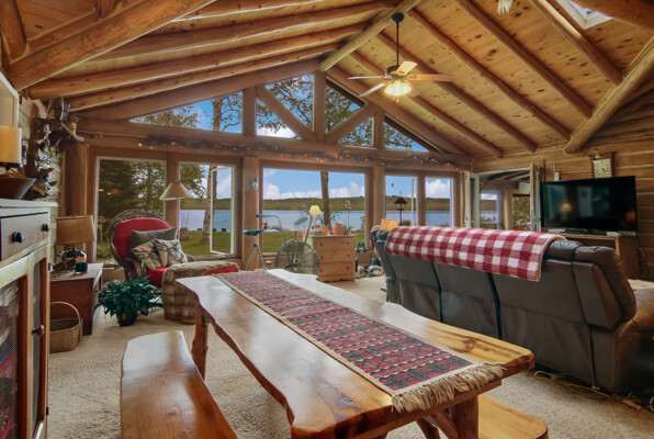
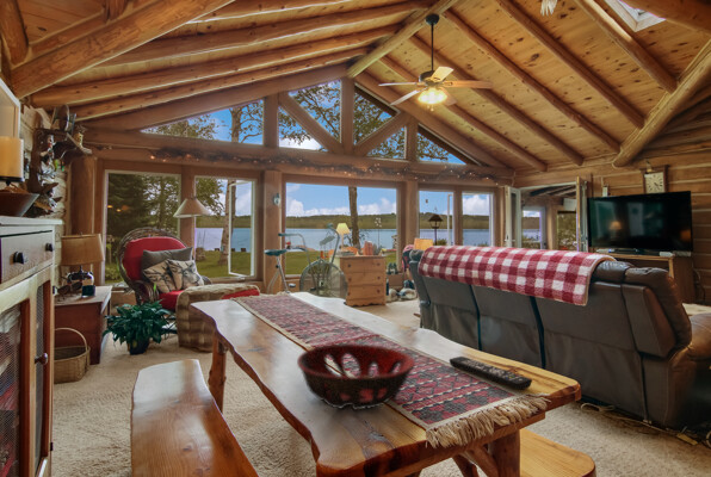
+ remote control (487, 371)
+ decorative bowl (356, 377)
